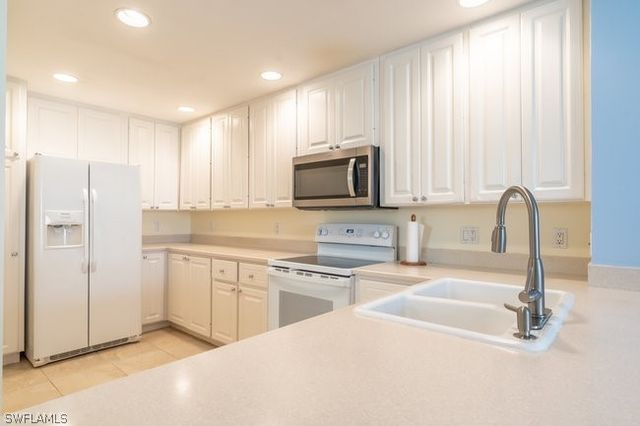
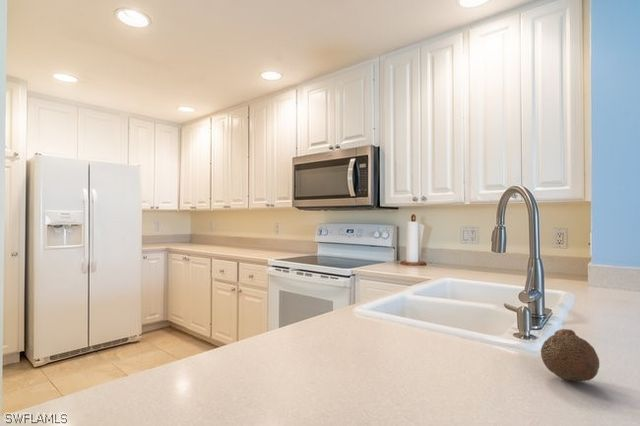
+ fruit (569, 356)
